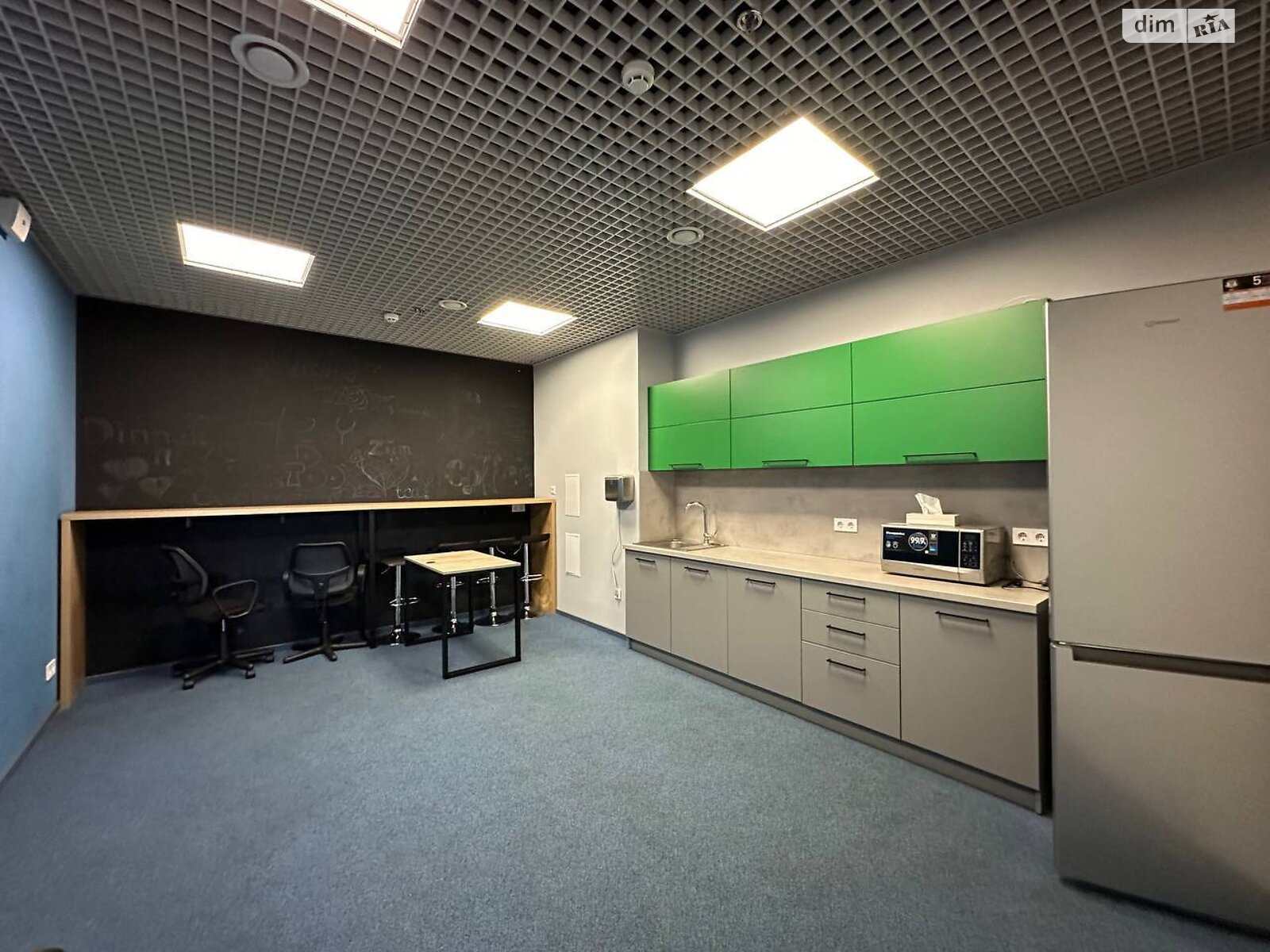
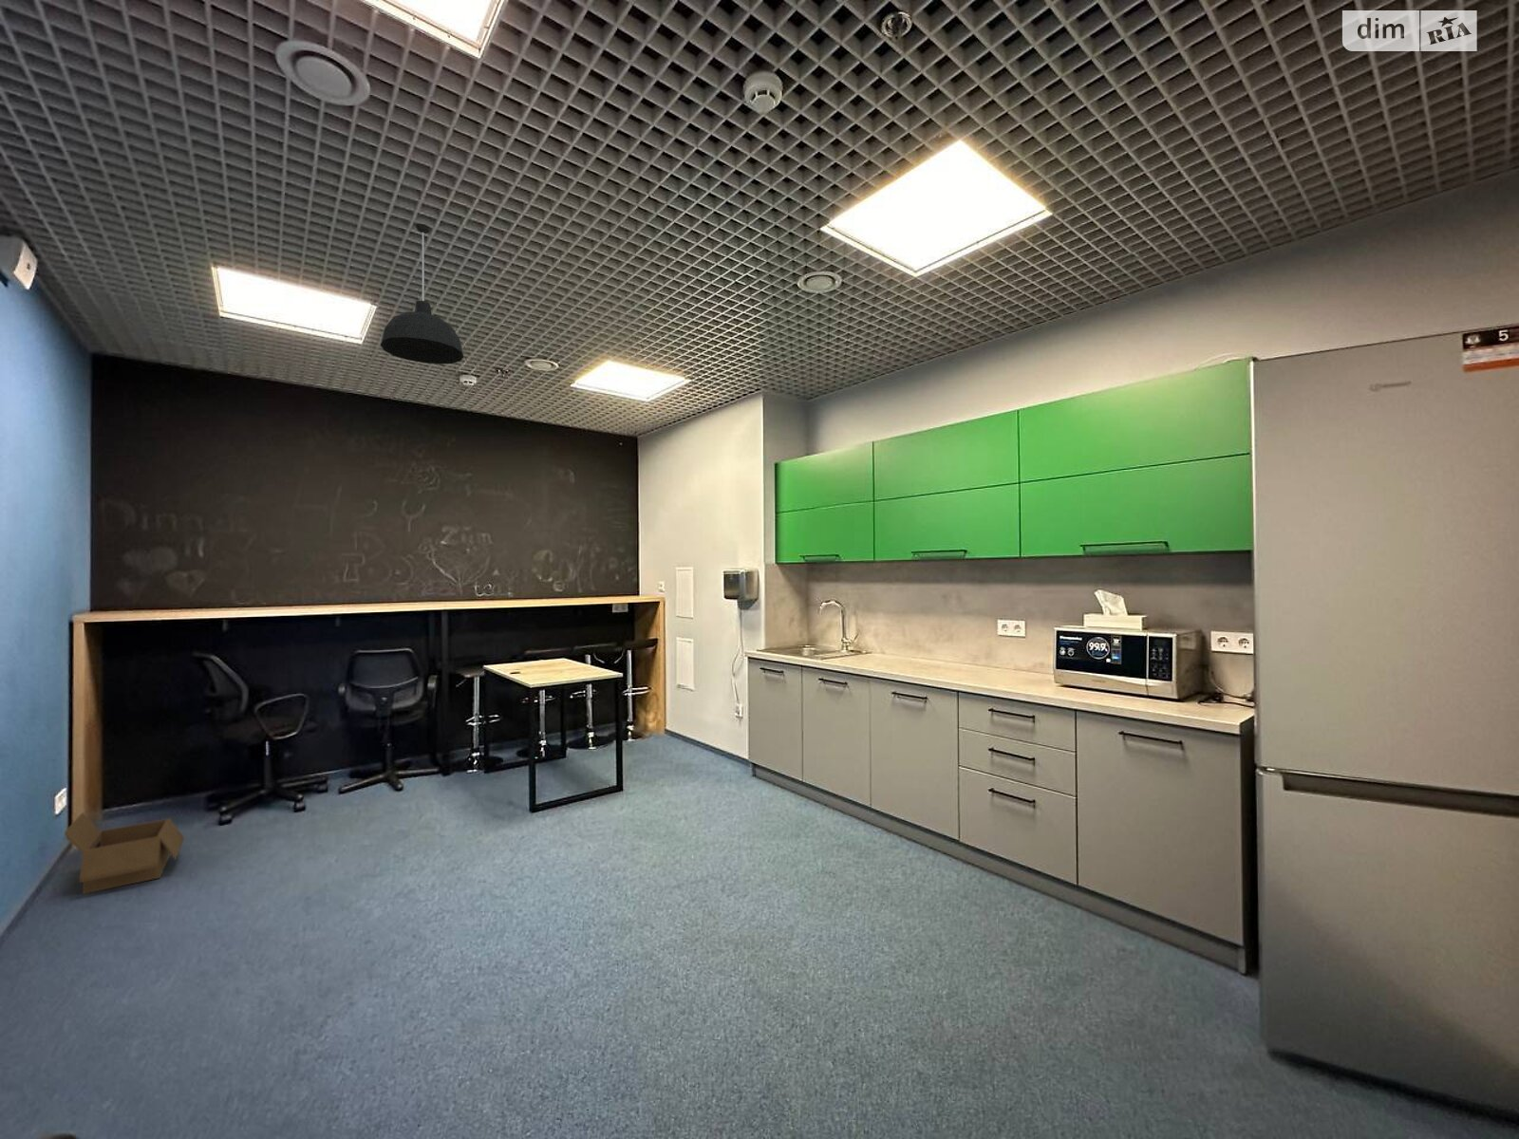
+ box (128, 842)
+ pendant lamp (422, 288)
